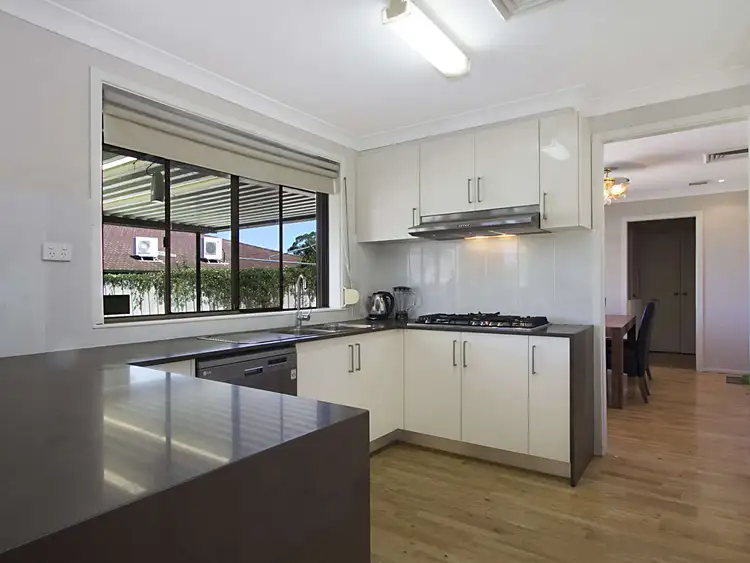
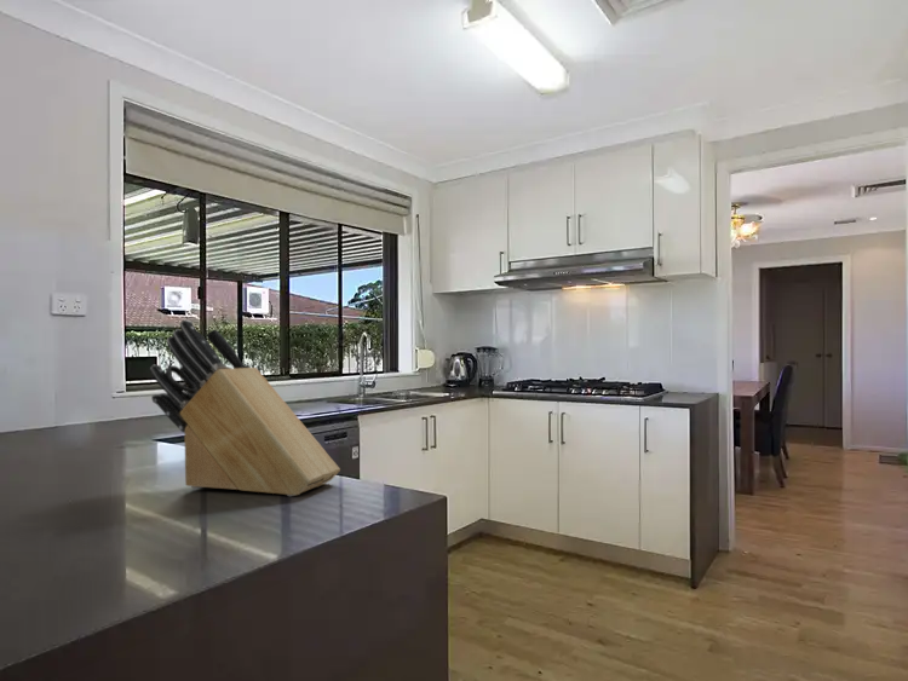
+ knife block (242, 402)
